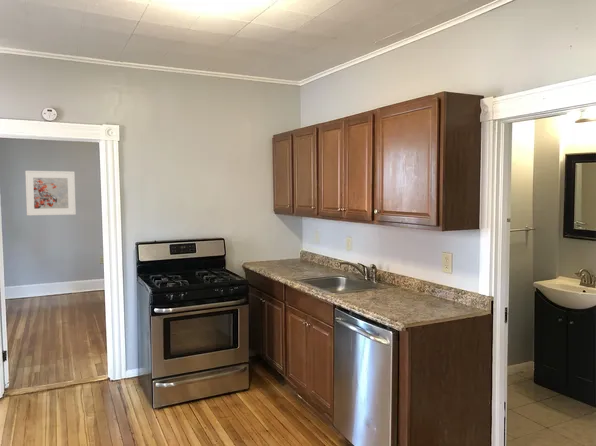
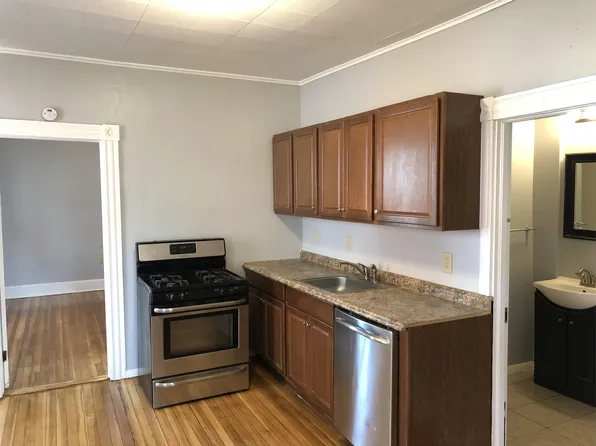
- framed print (51, 193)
